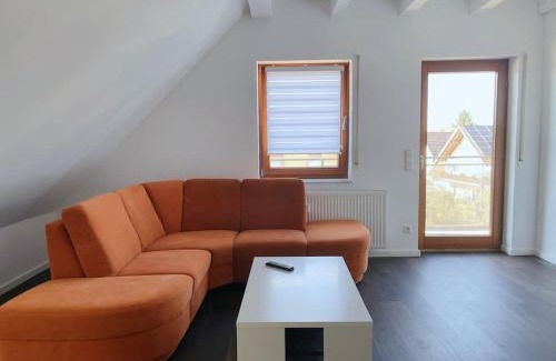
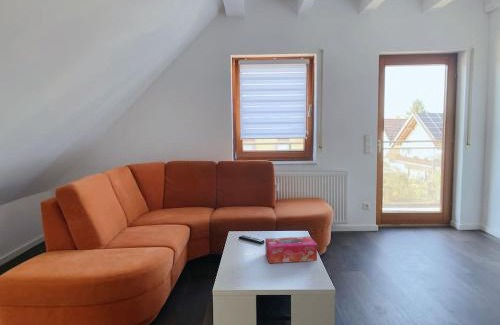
+ tissue box (290, 249)
